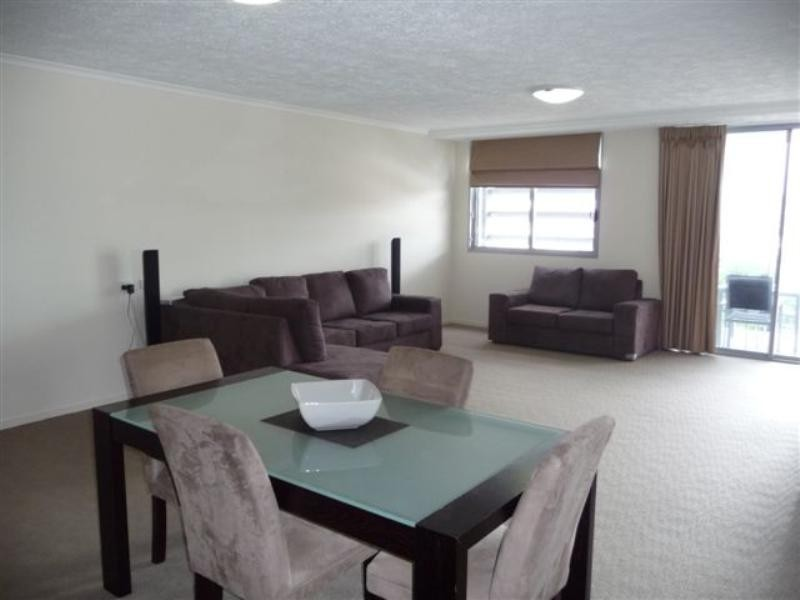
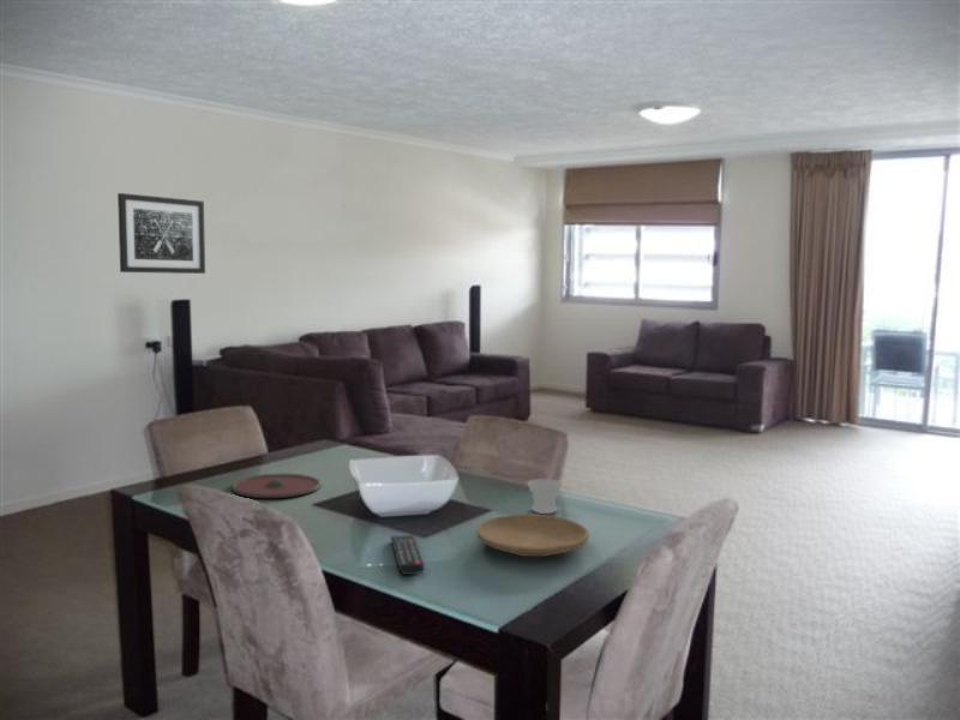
+ wall art (163, 235)
+ plate (276, 482)
+ cup (544, 496)
+ plate (532, 538)
+ remote control (406, 552)
